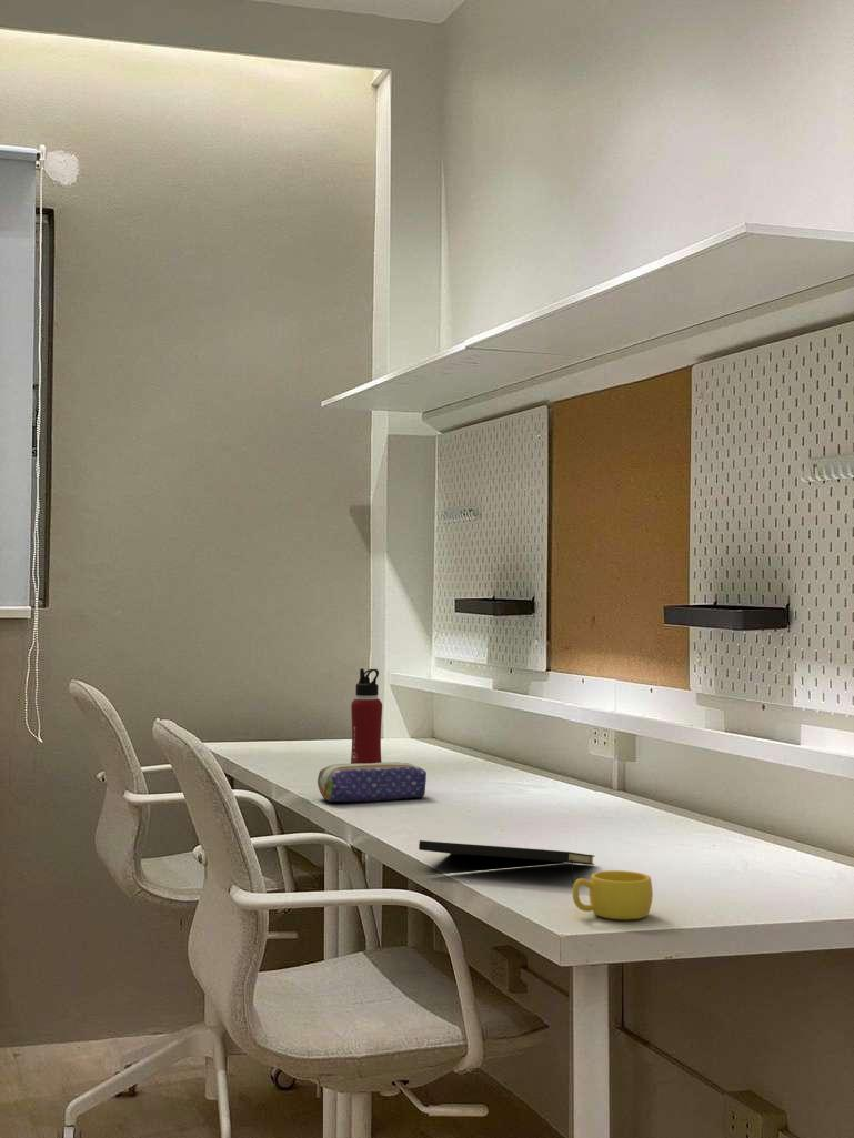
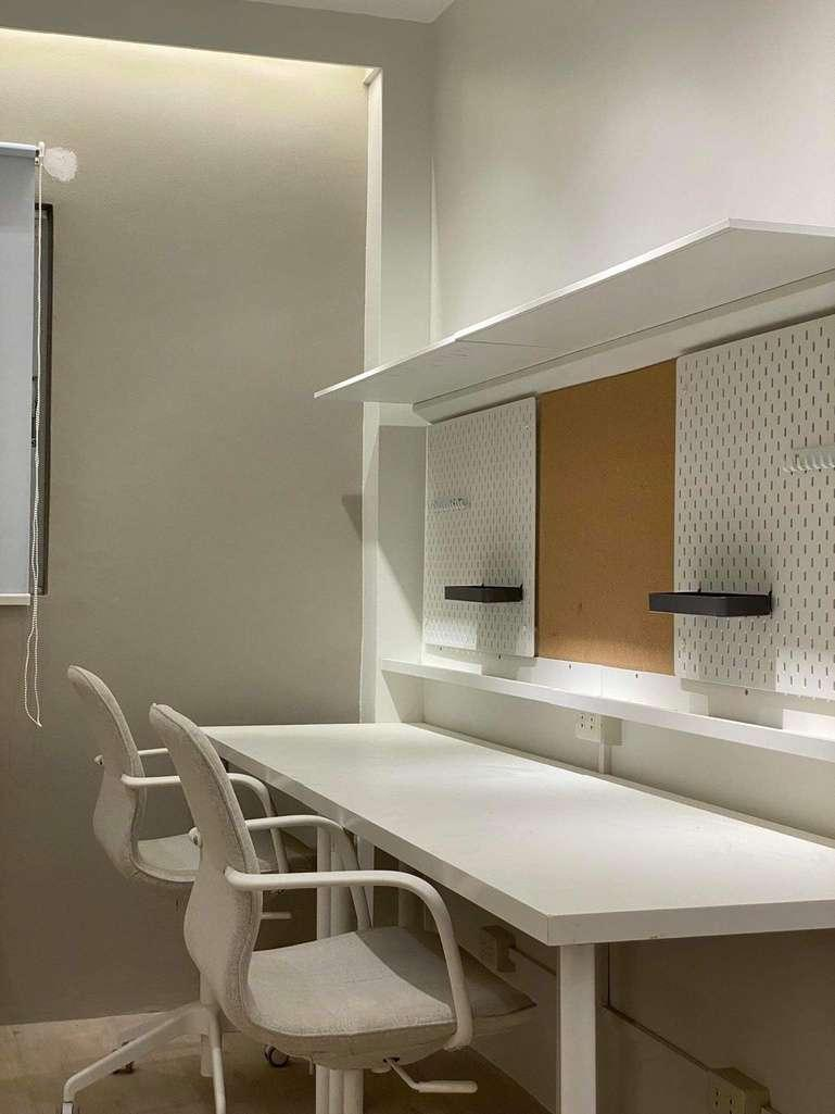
- cup (611, 895)
- pencil case (371, 782)
- water bottle (366, 726)
- notepad (508, 853)
